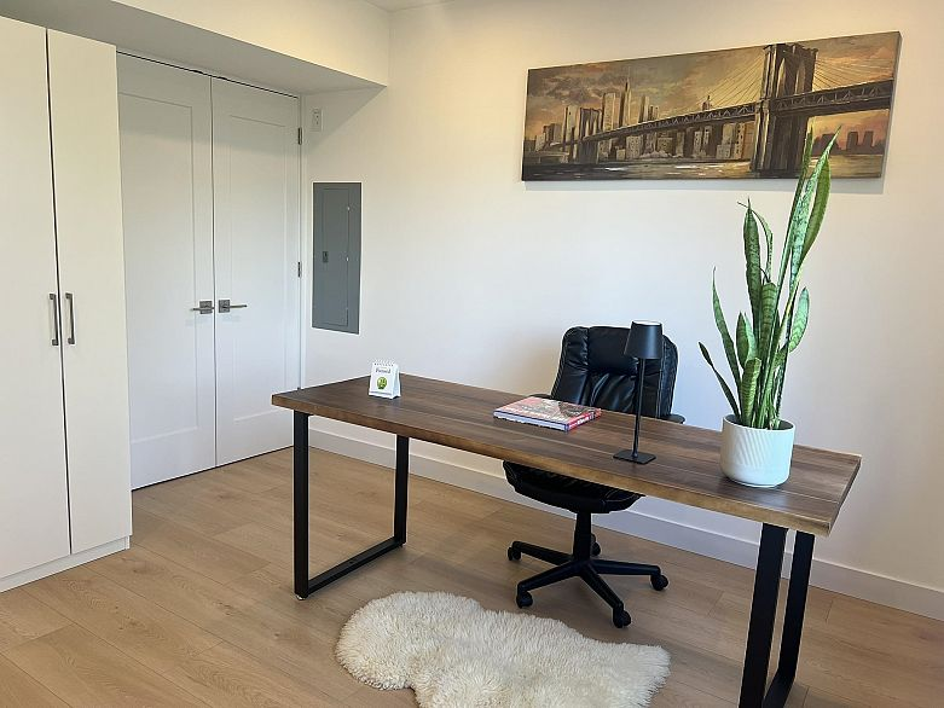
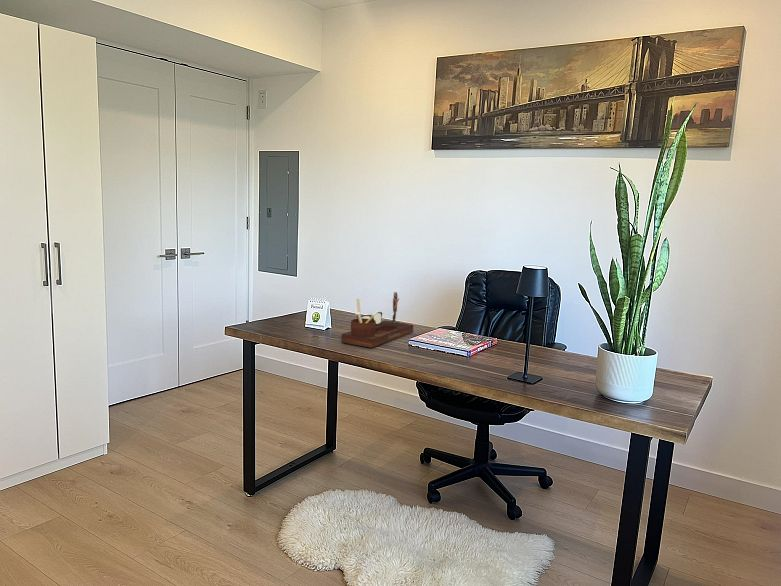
+ desk organizer (377, 317)
